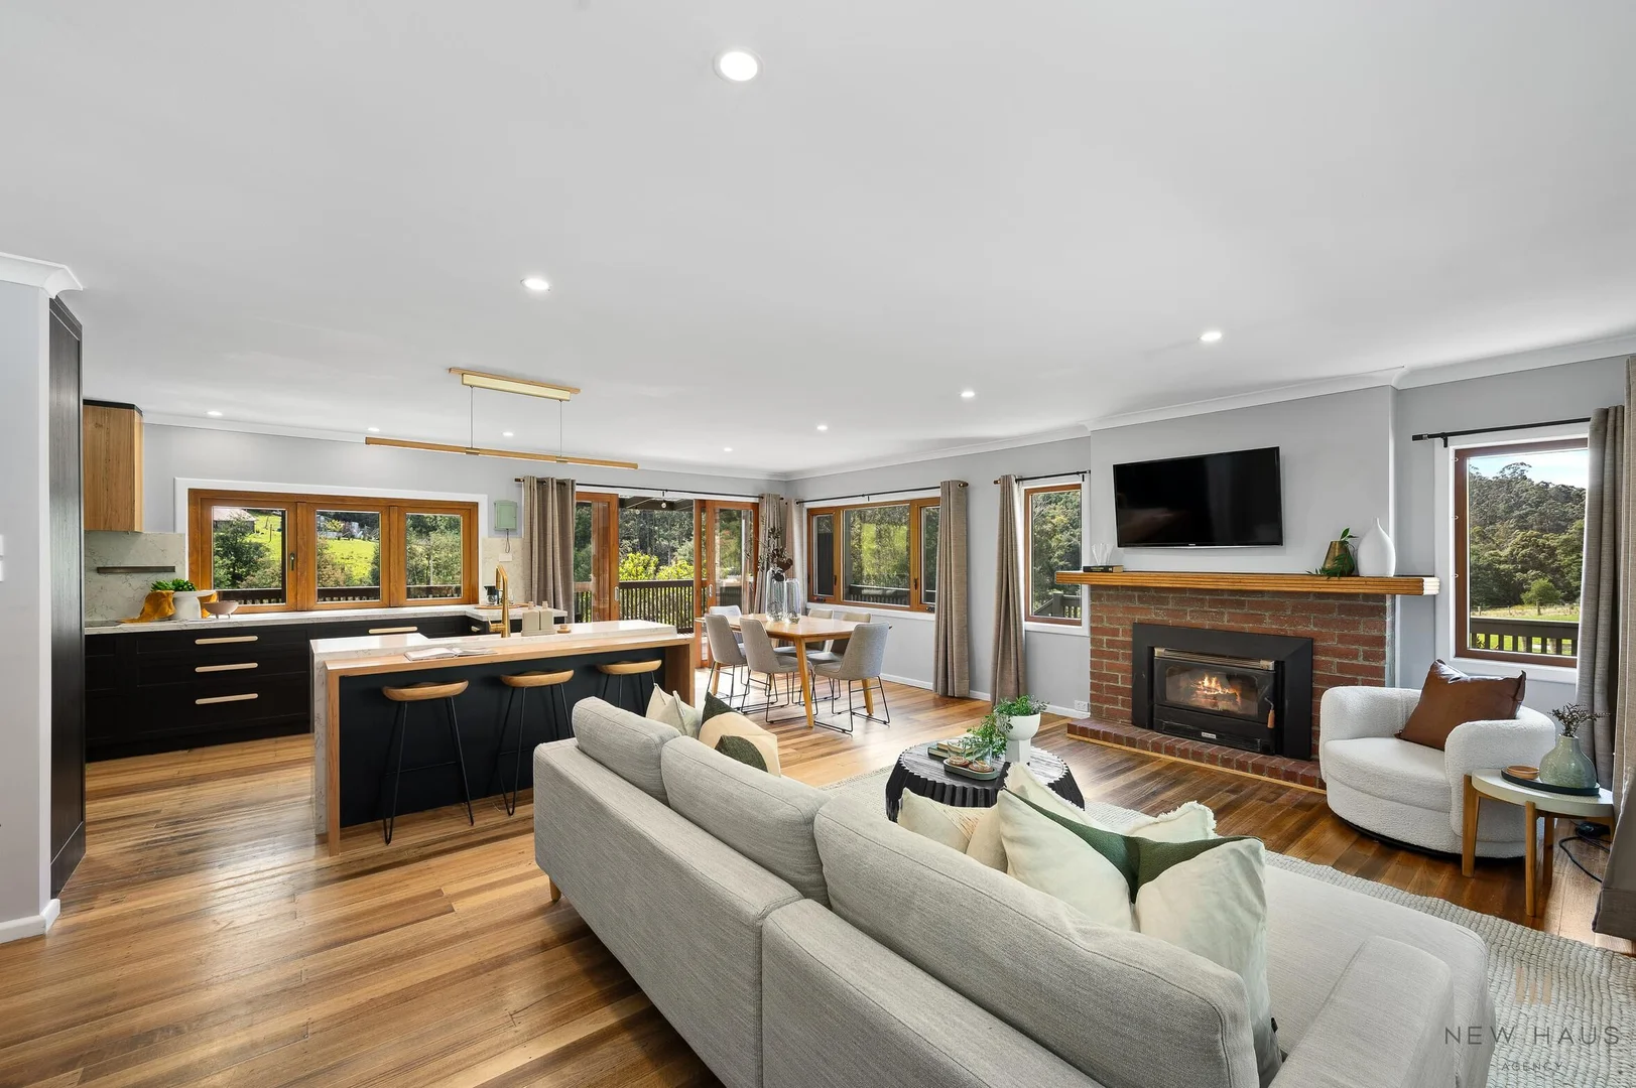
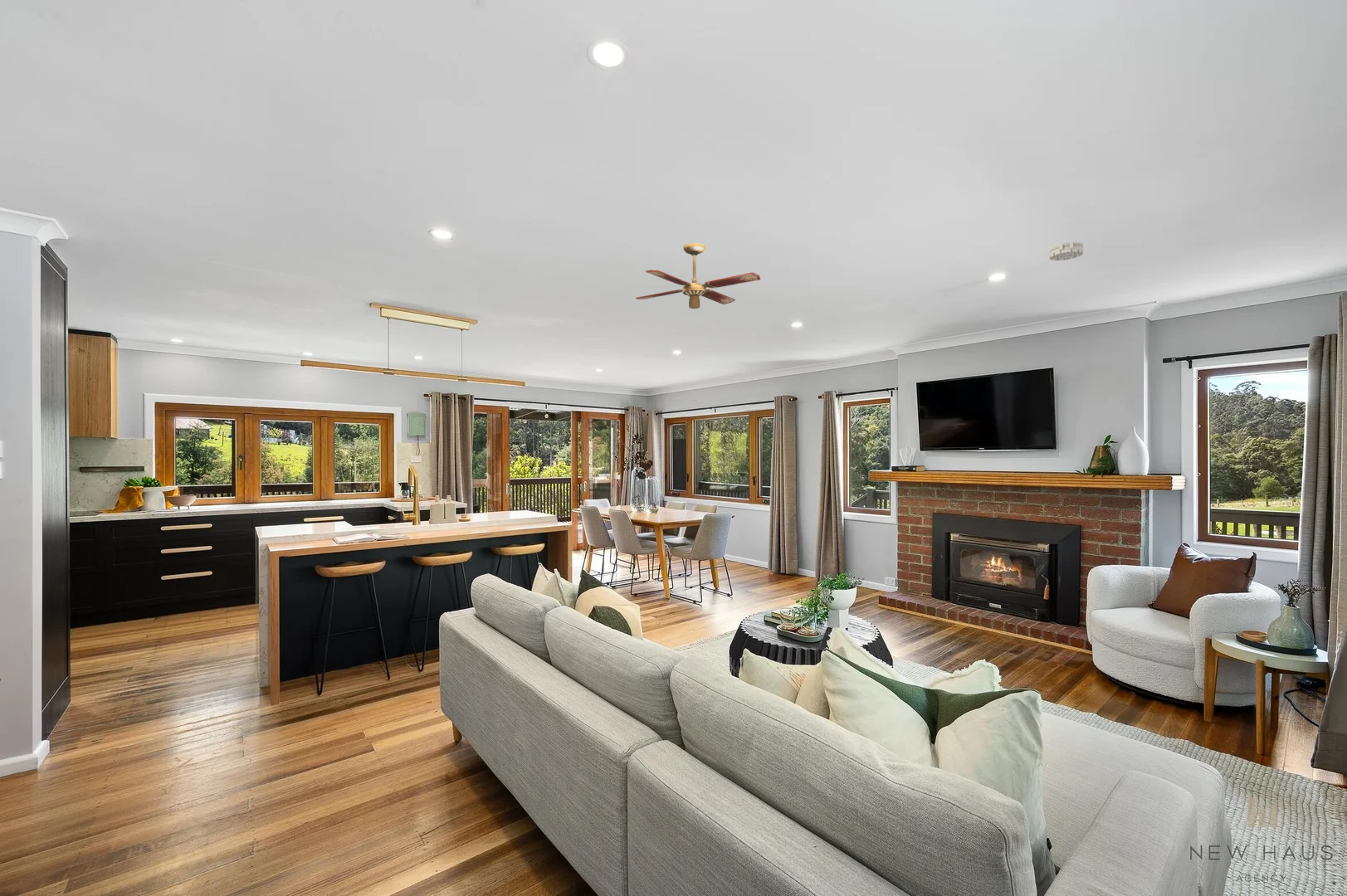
+ ceiling fan (694, 277)
+ smoke detector (1066, 251)
